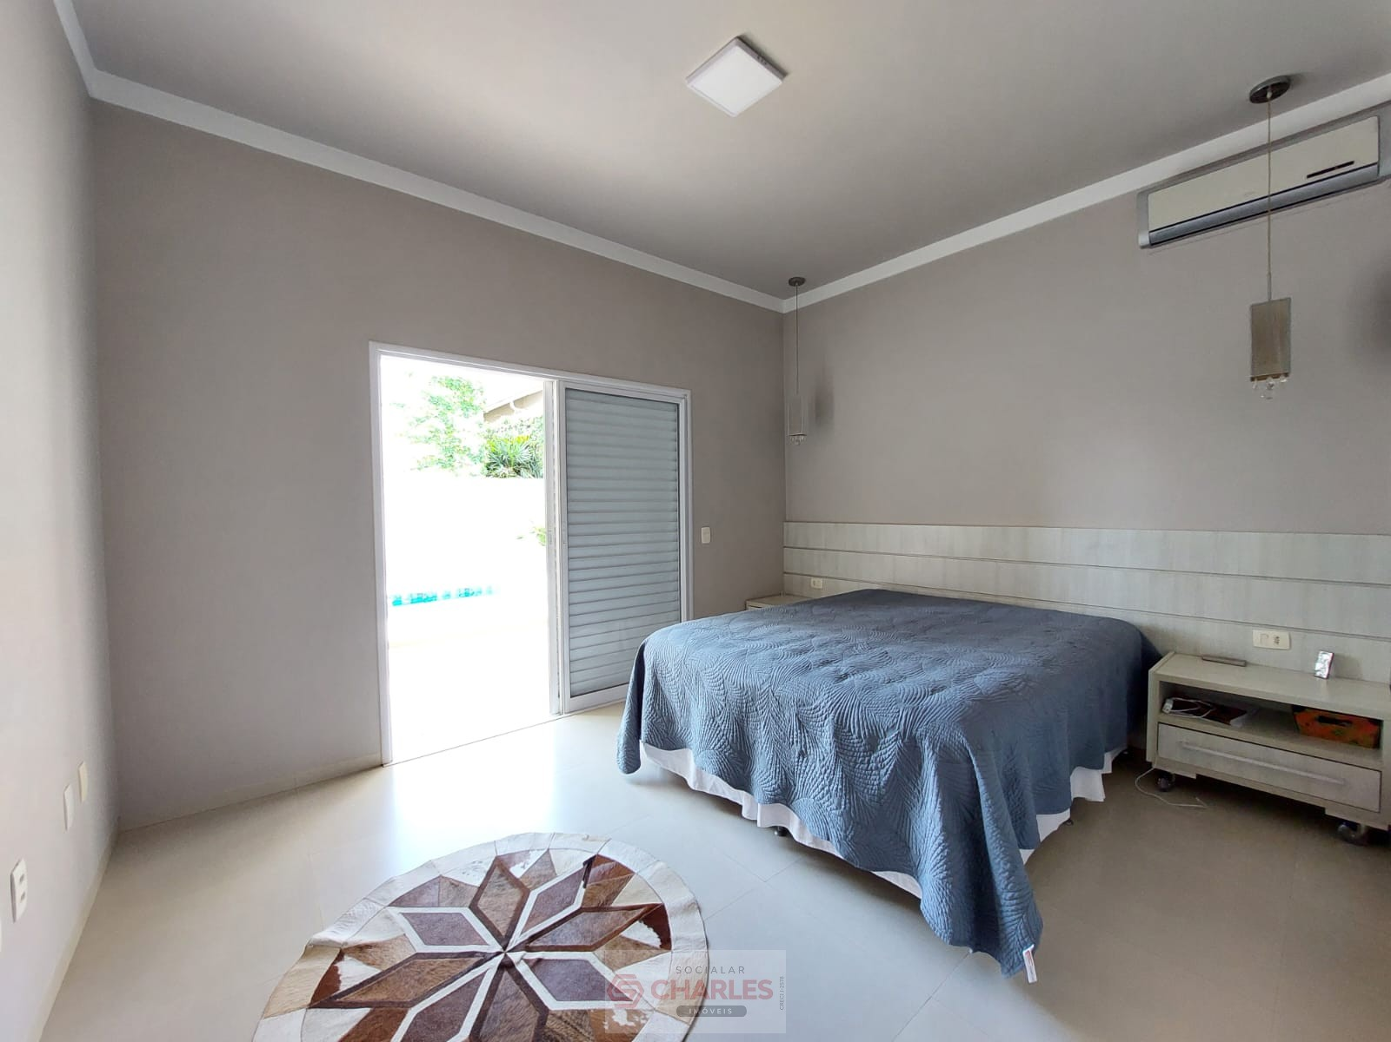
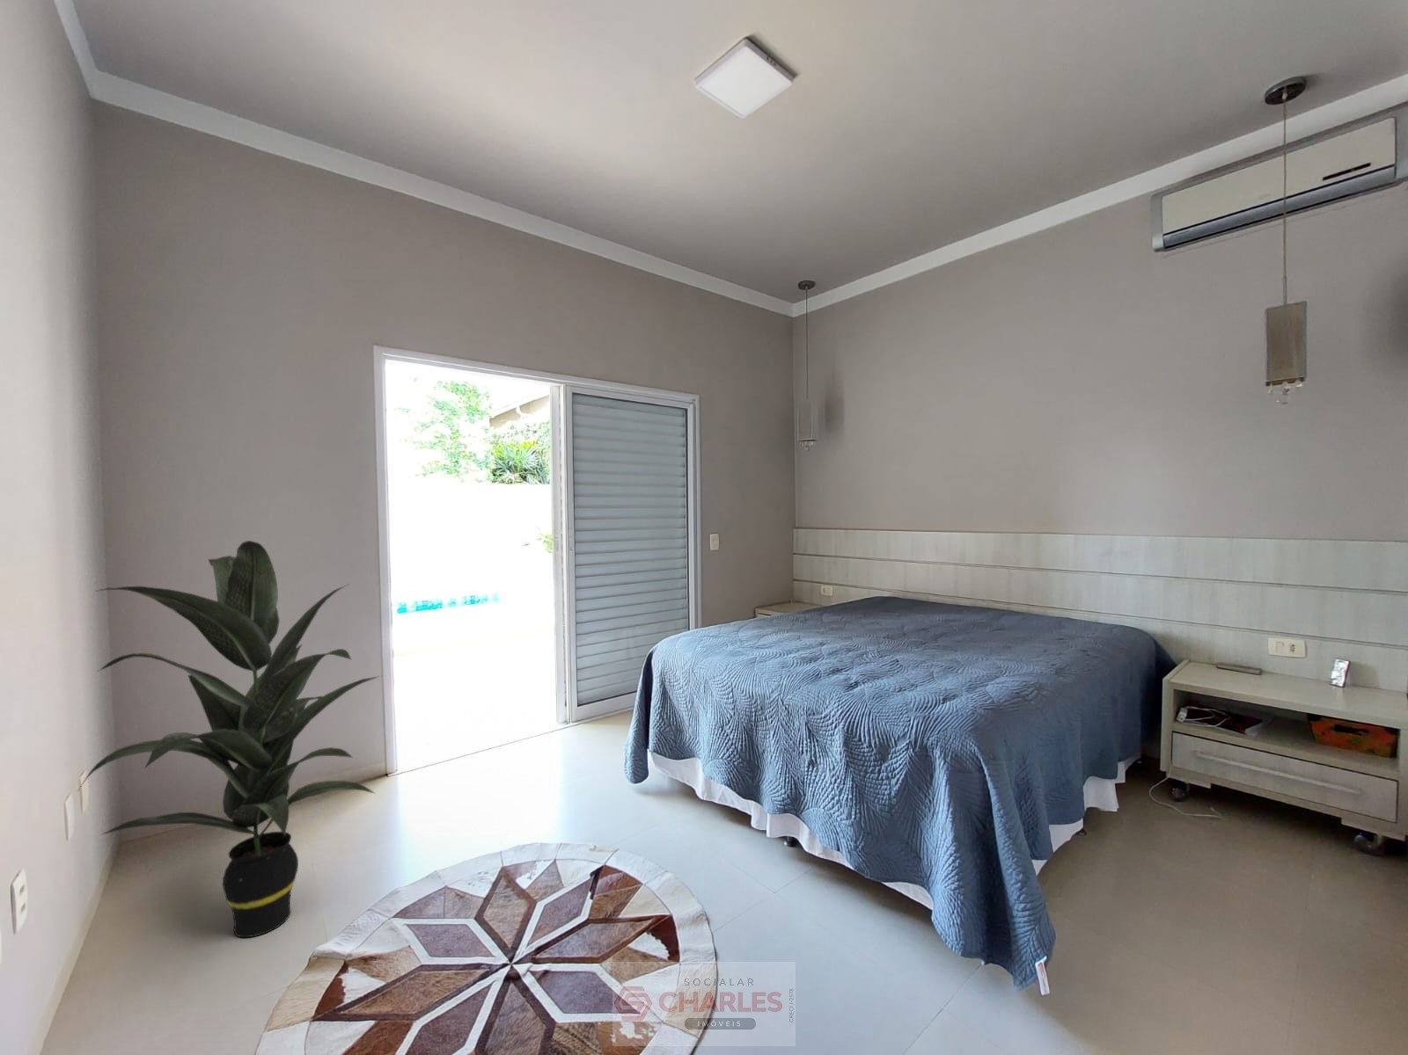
+ indoor plant (245, 738)
